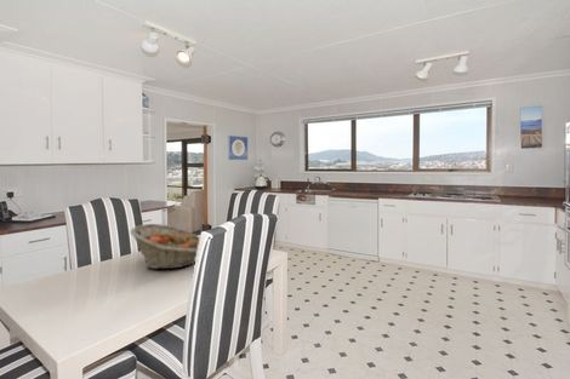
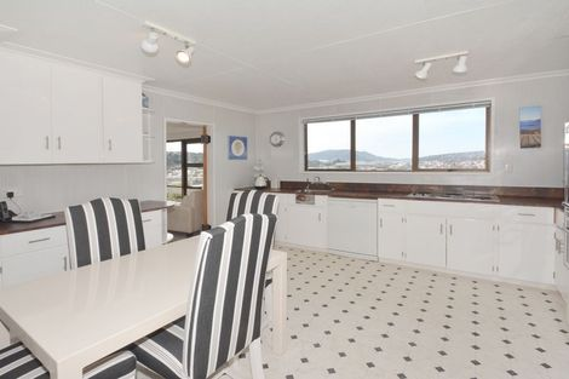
- fruit basket (170, 243)
